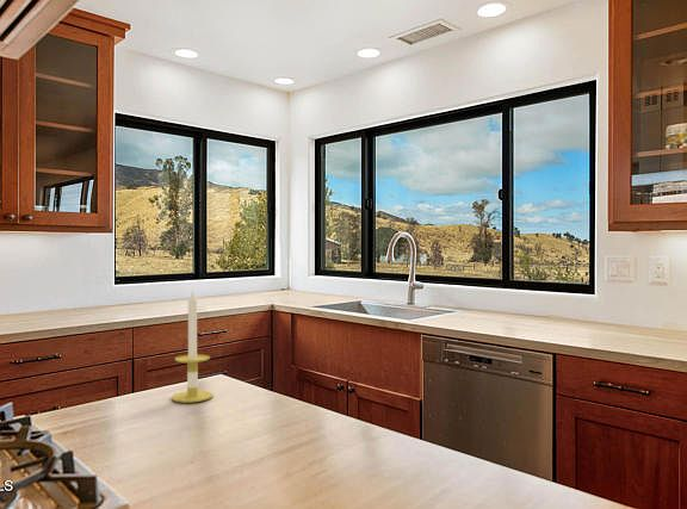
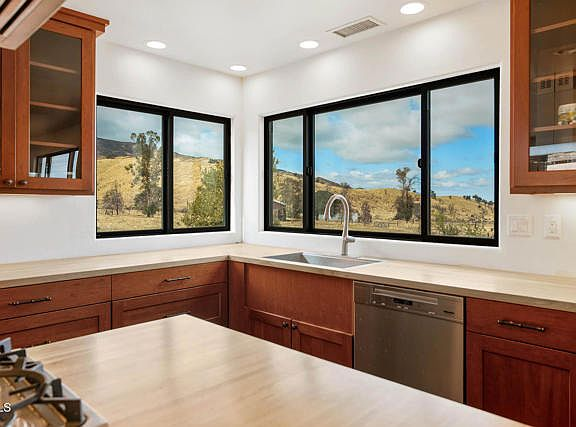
- candle (192, 342)
